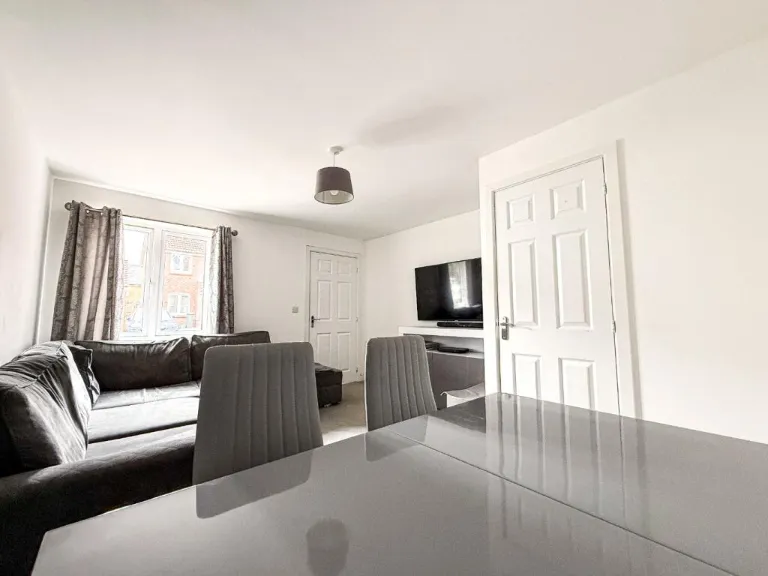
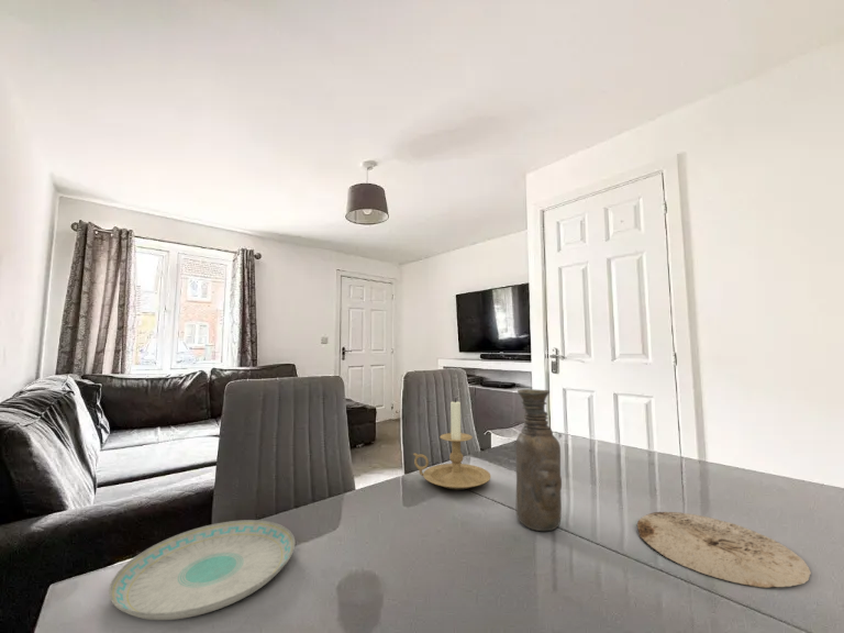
+ plate (211, 563)
+ plate (713, 541)
+ vase (536, 454)
+ candle holder (455, 440)
